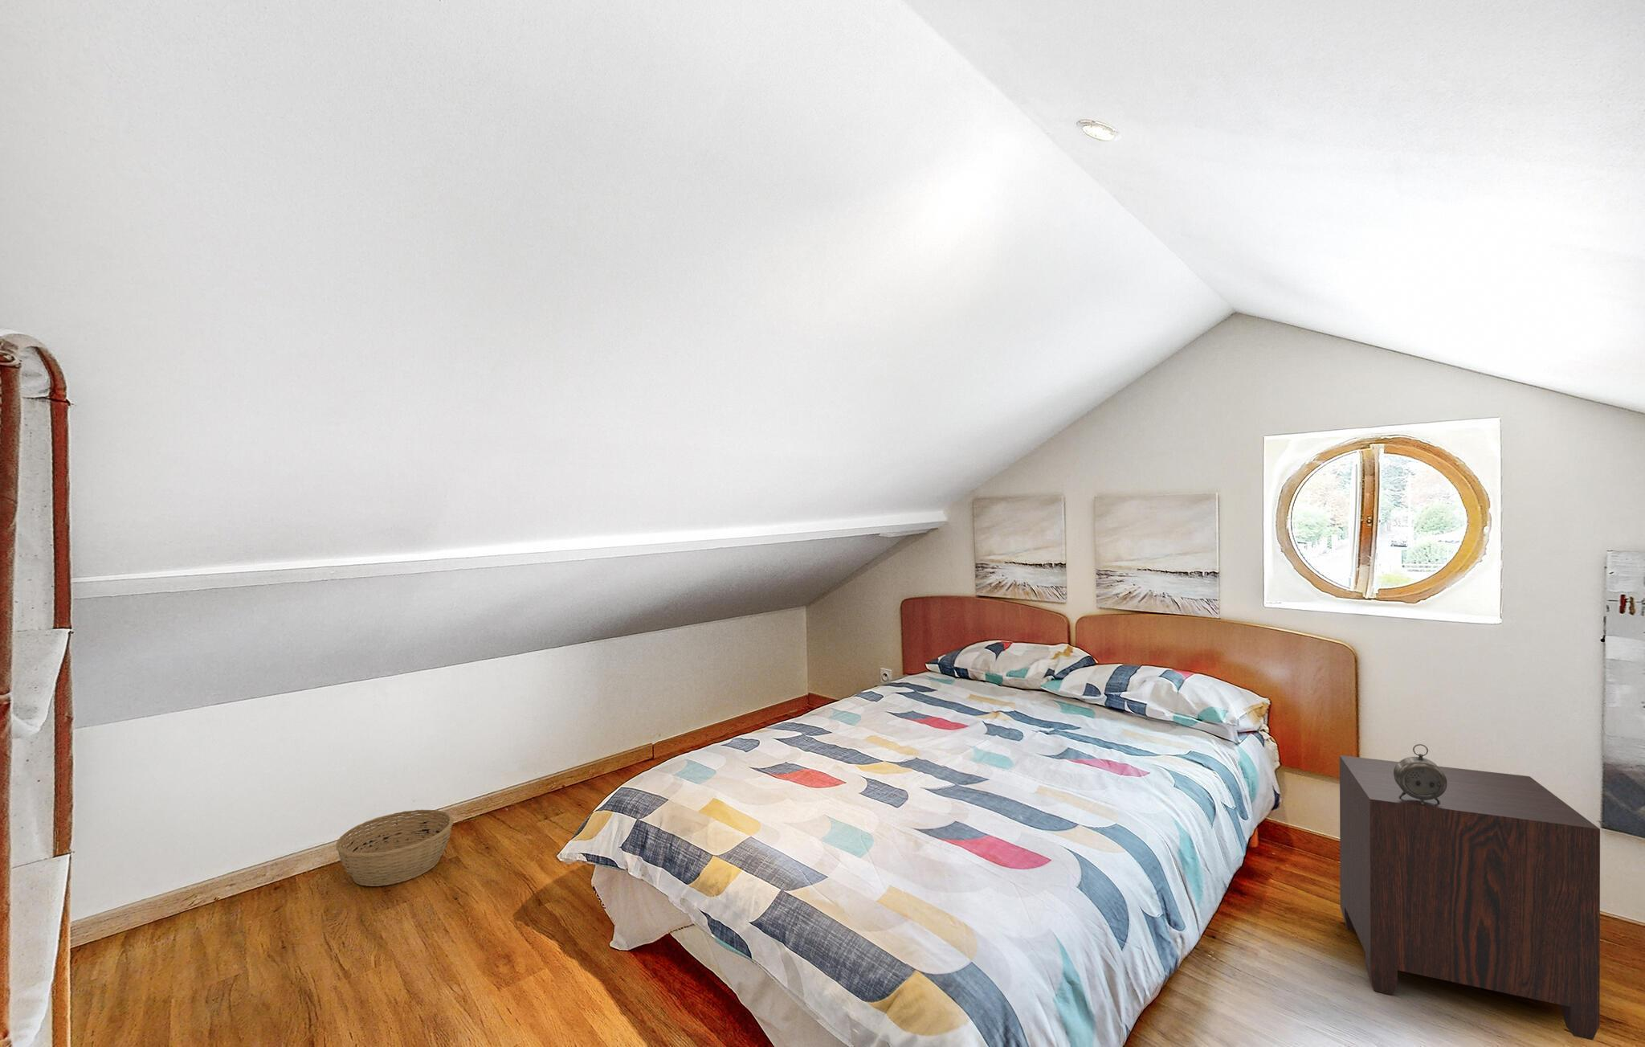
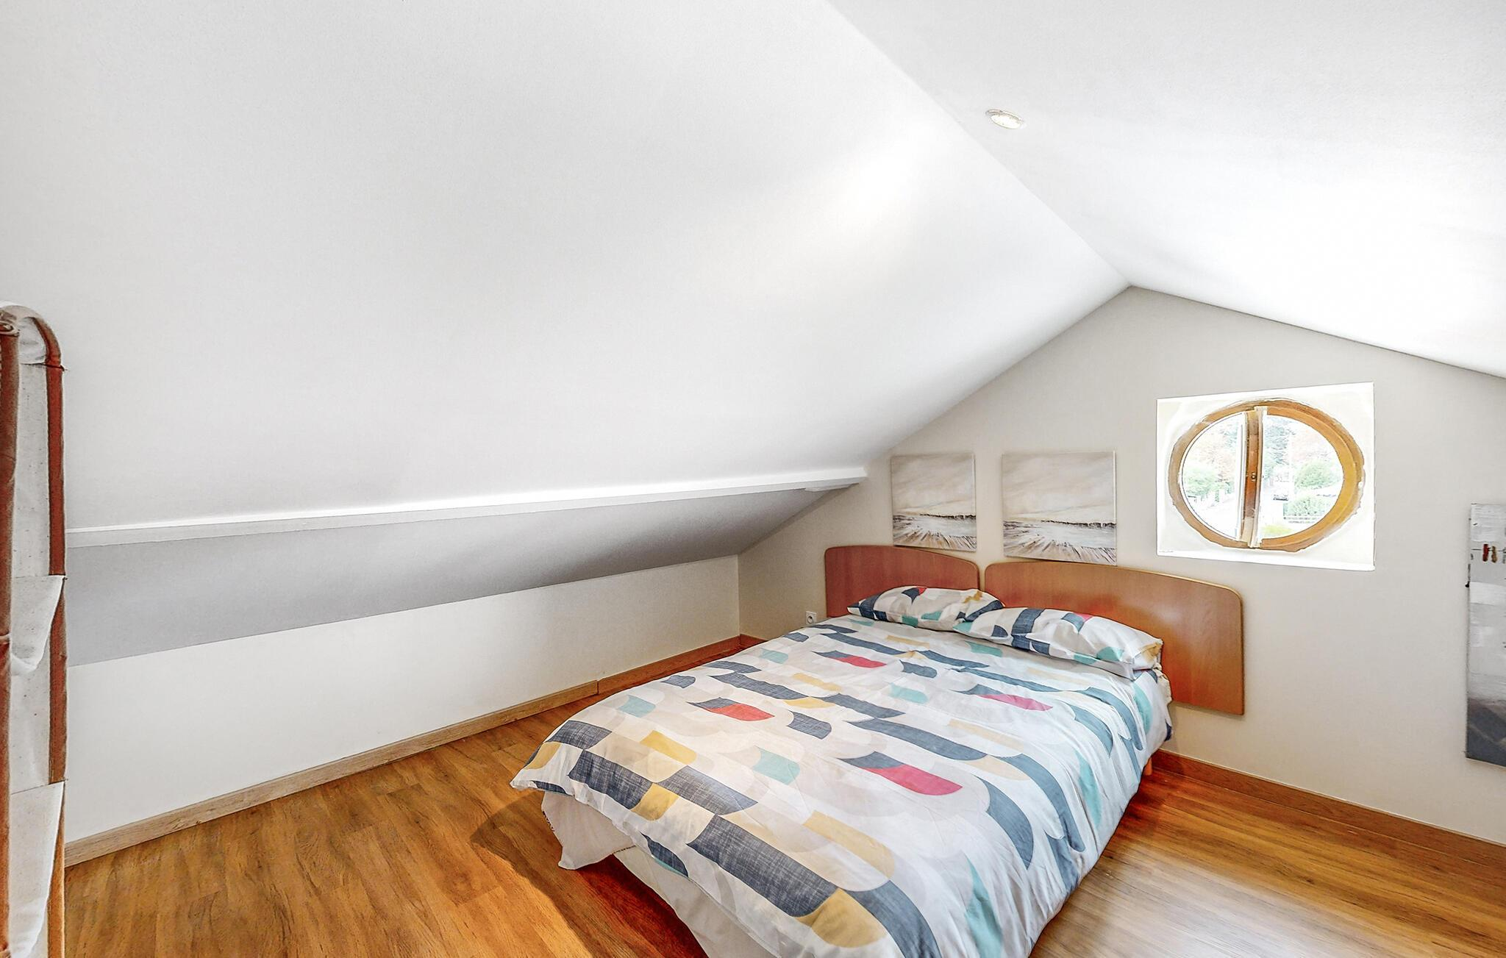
- alarm clock (1420, 772)
- nightstand (1452, 879)
- basket (397, 848)
